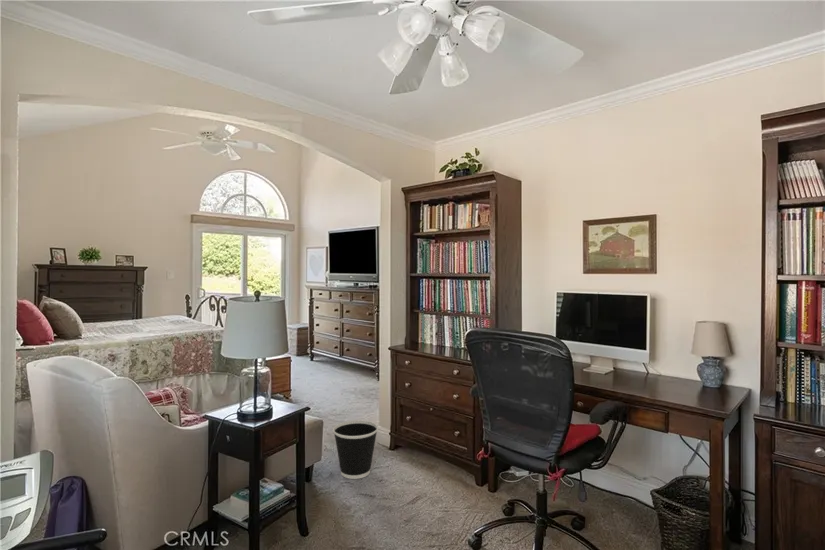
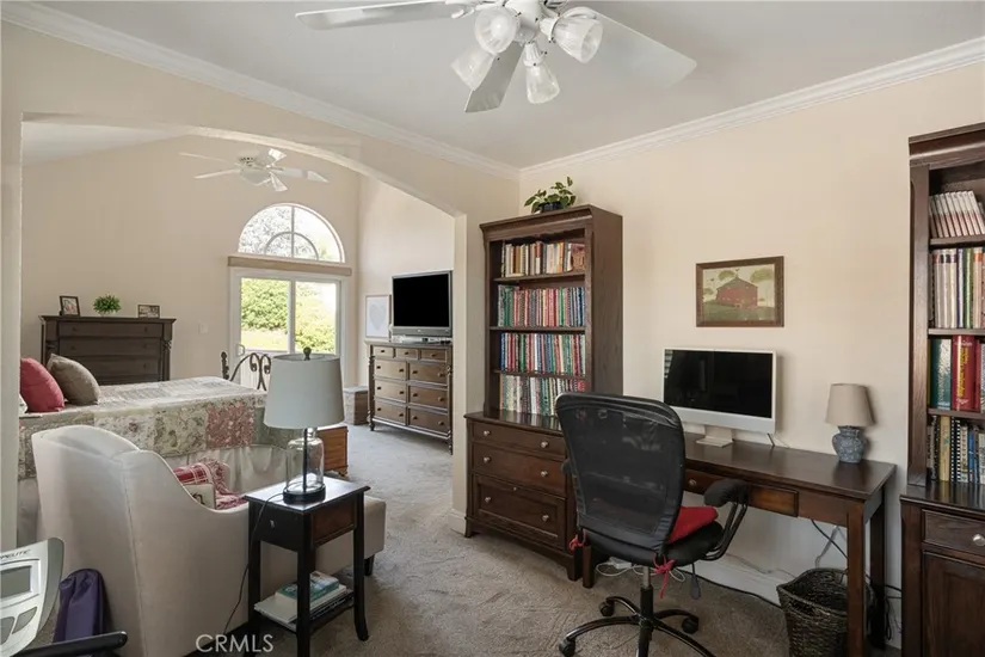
- wastebasket (355, 449)
